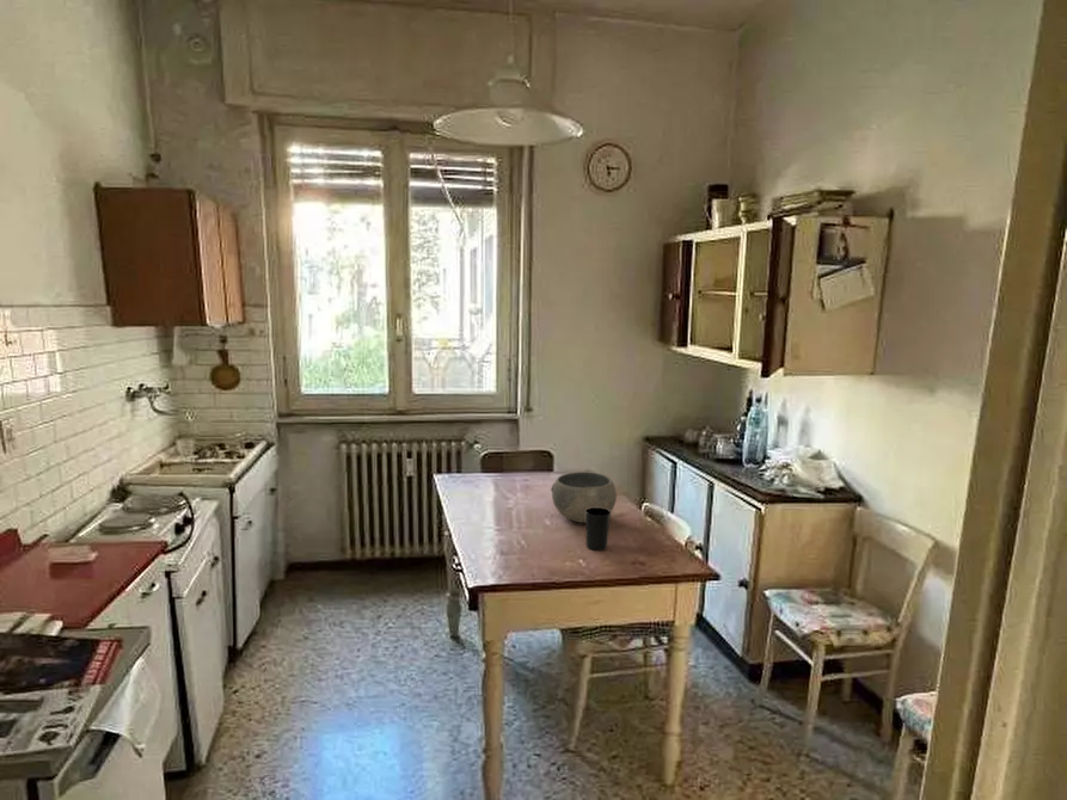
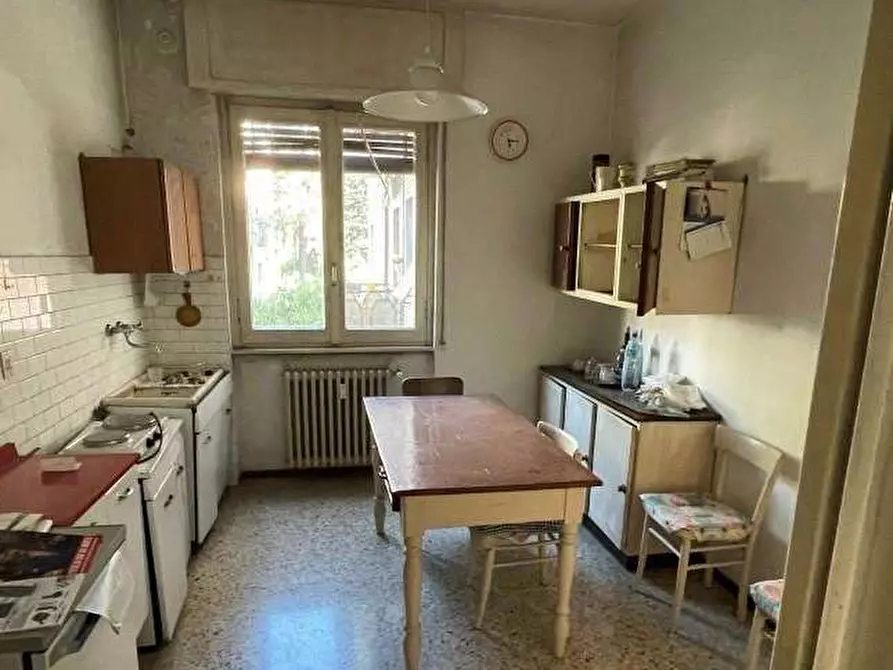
- bowl (584, 498)
- cup (597, 529)
